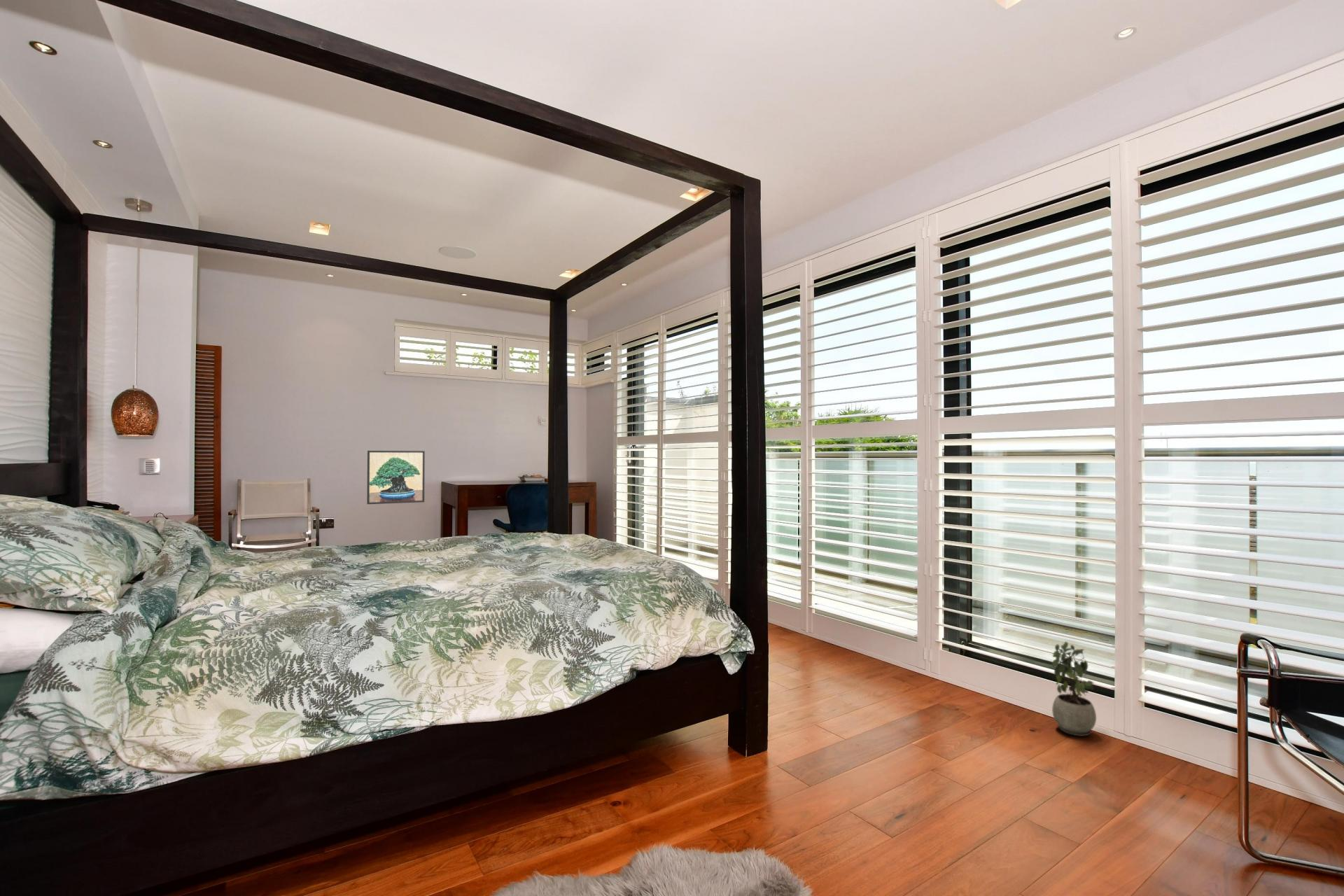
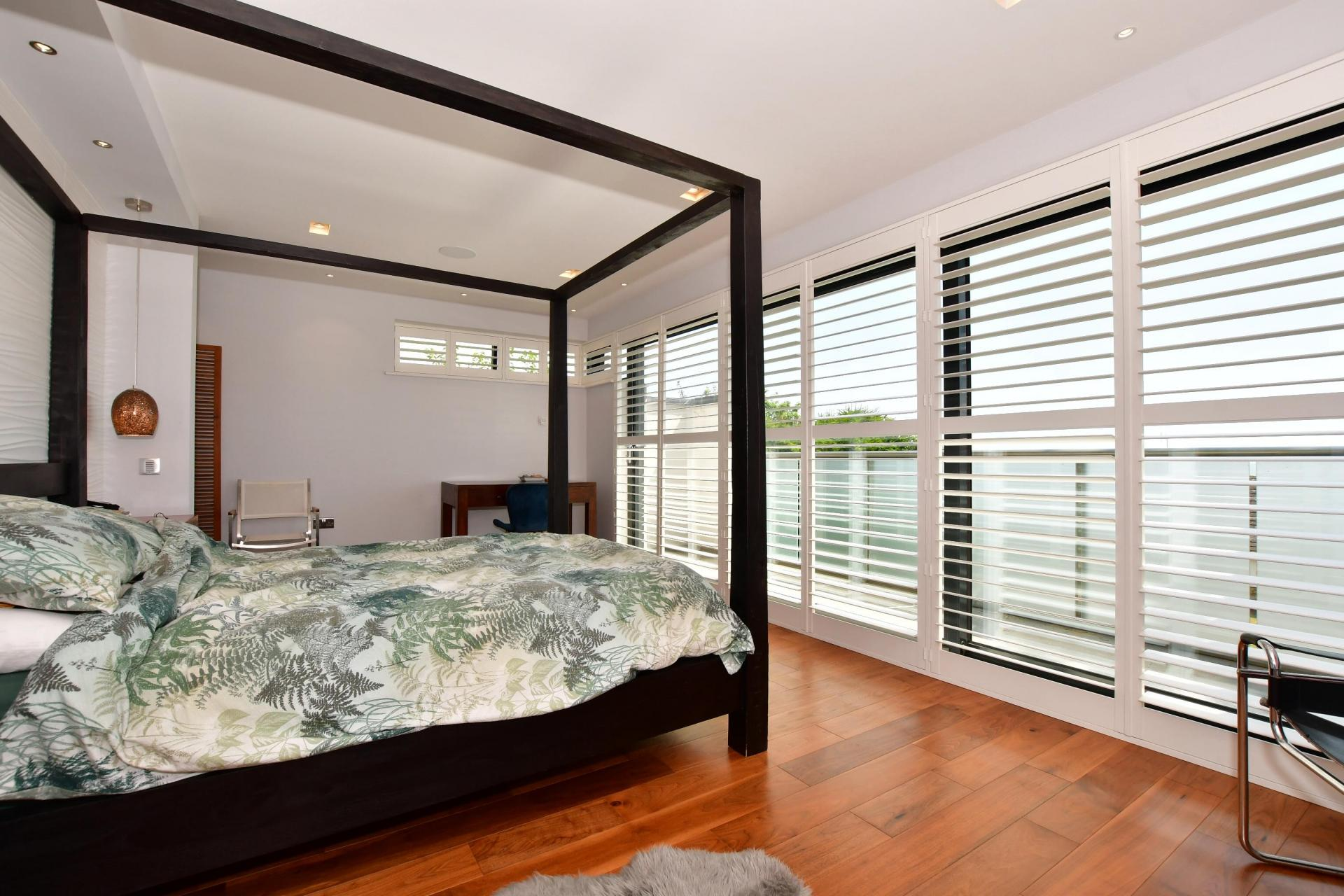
- potted plant (1076, 690)
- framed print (396, 477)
